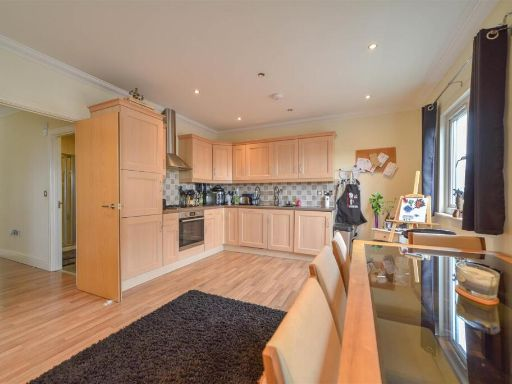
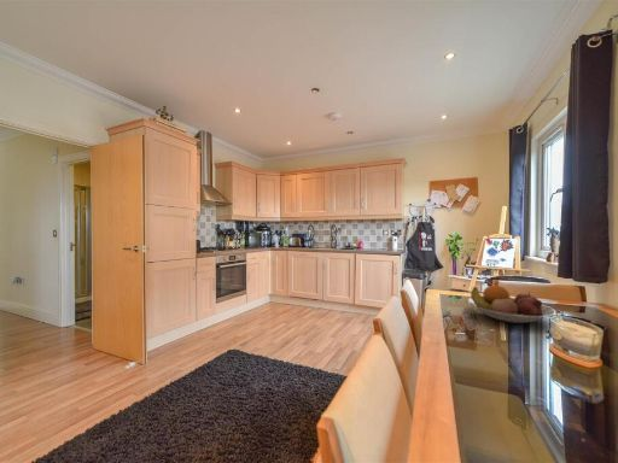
+ fruit bowl (507, 301)
